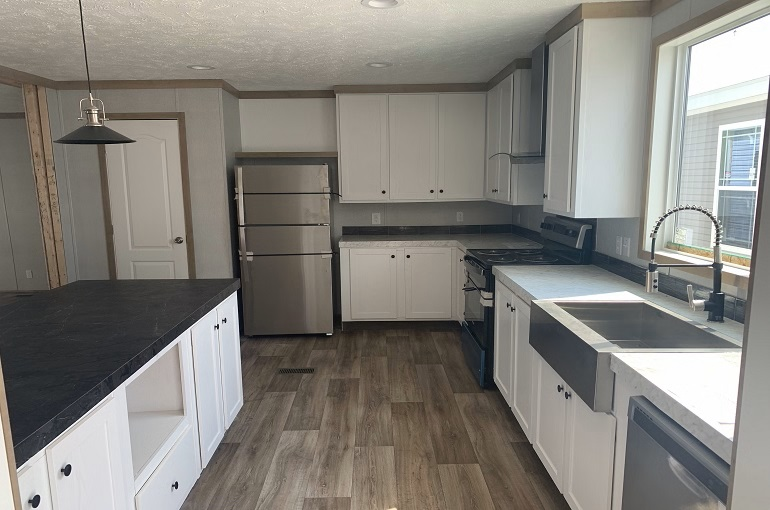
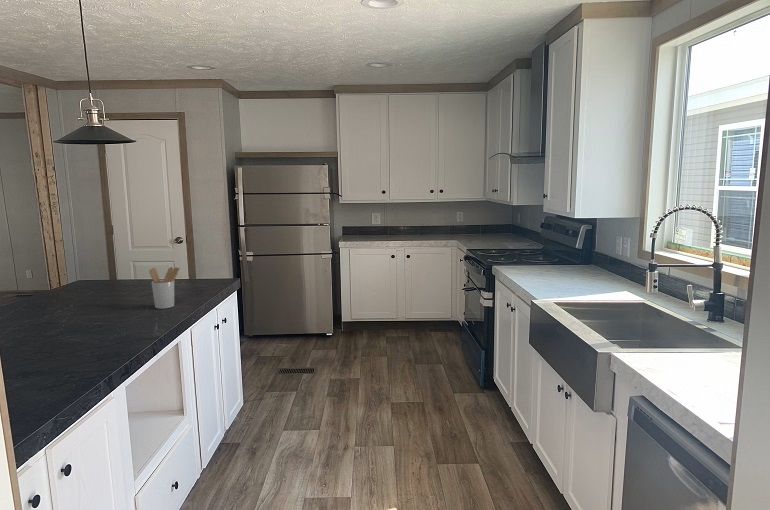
+ utensil holder (167, 286)
